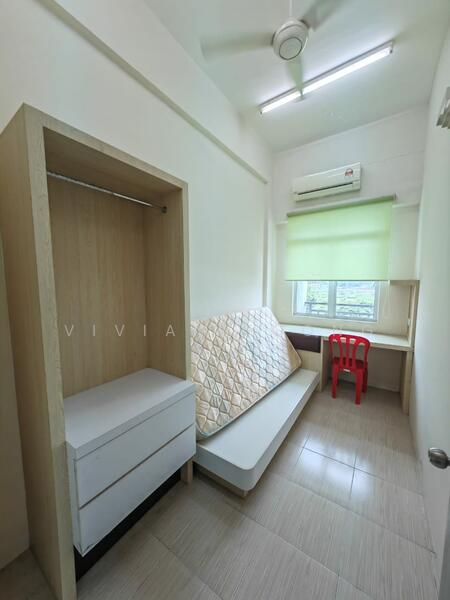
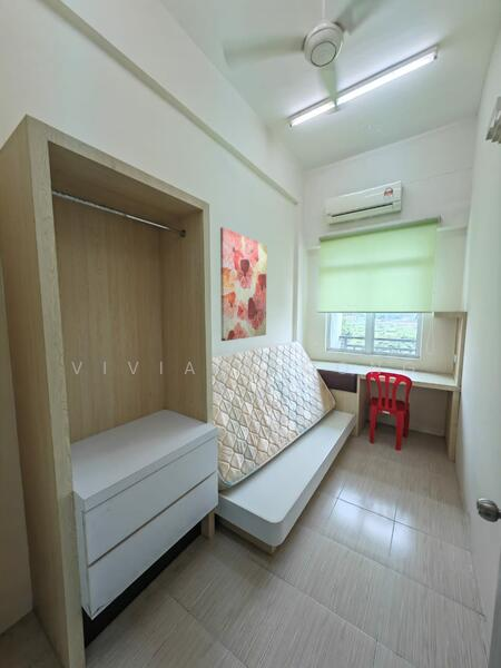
+ wall art (246, 288)
